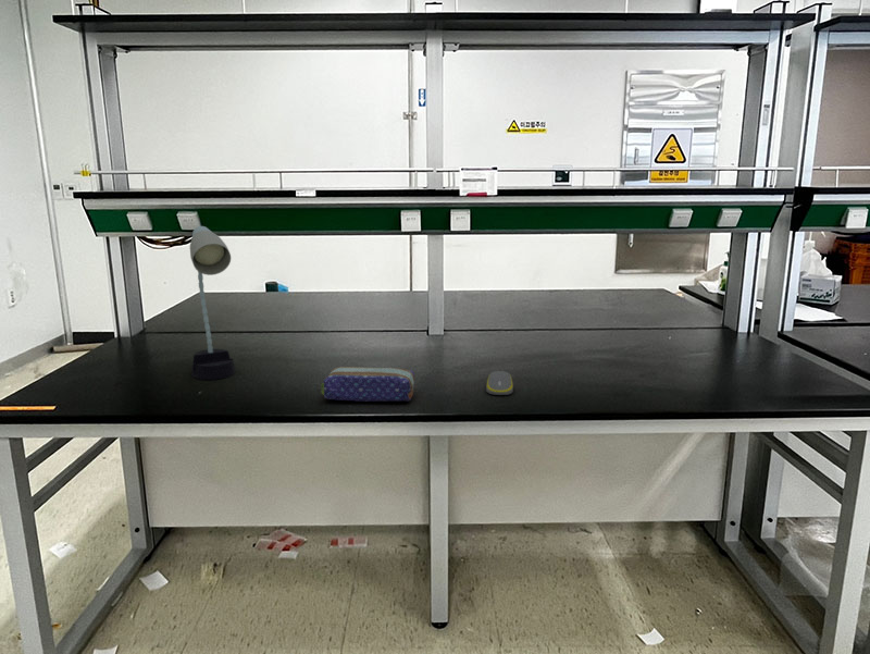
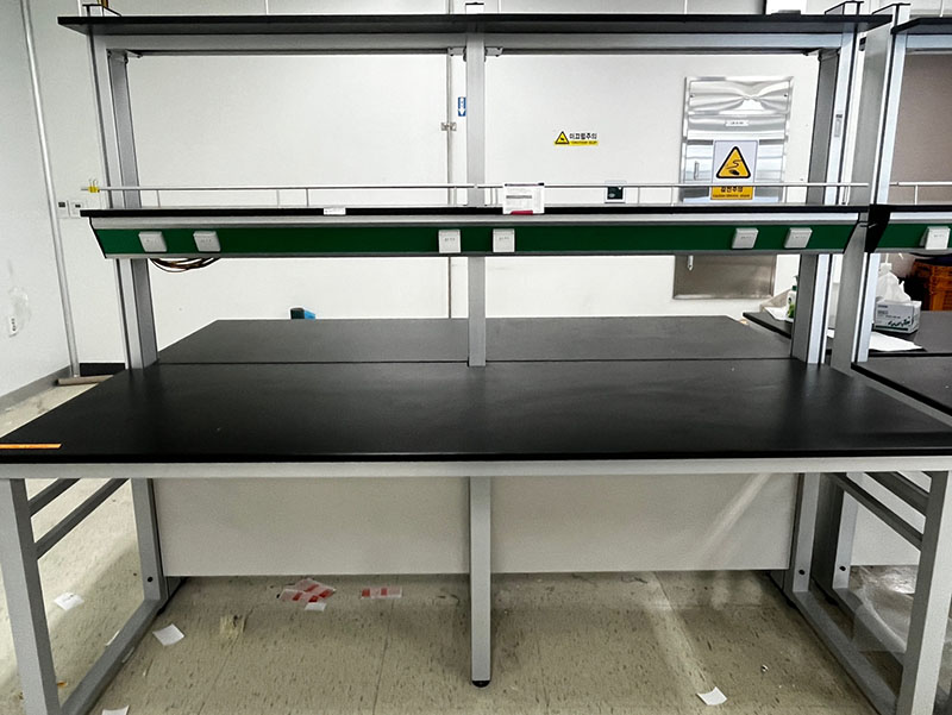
- desk lamp (204, 303)
- computer mouse (499, 381)
- pencil case (369, 383)
